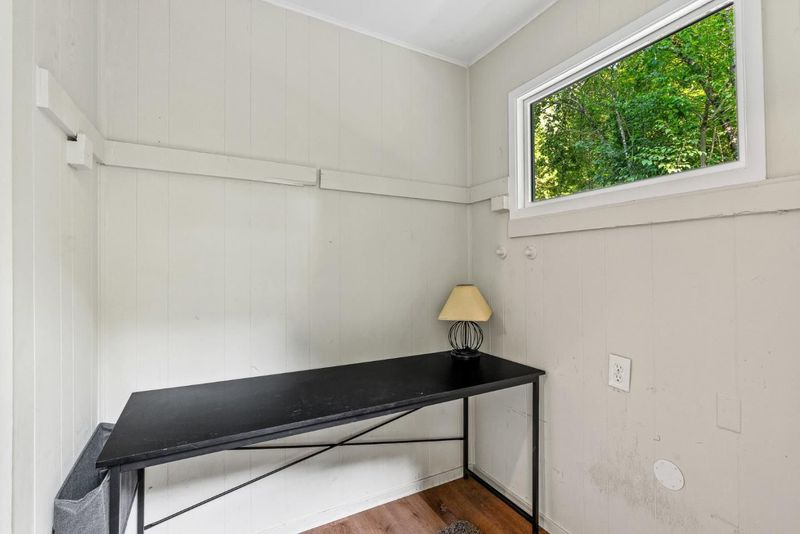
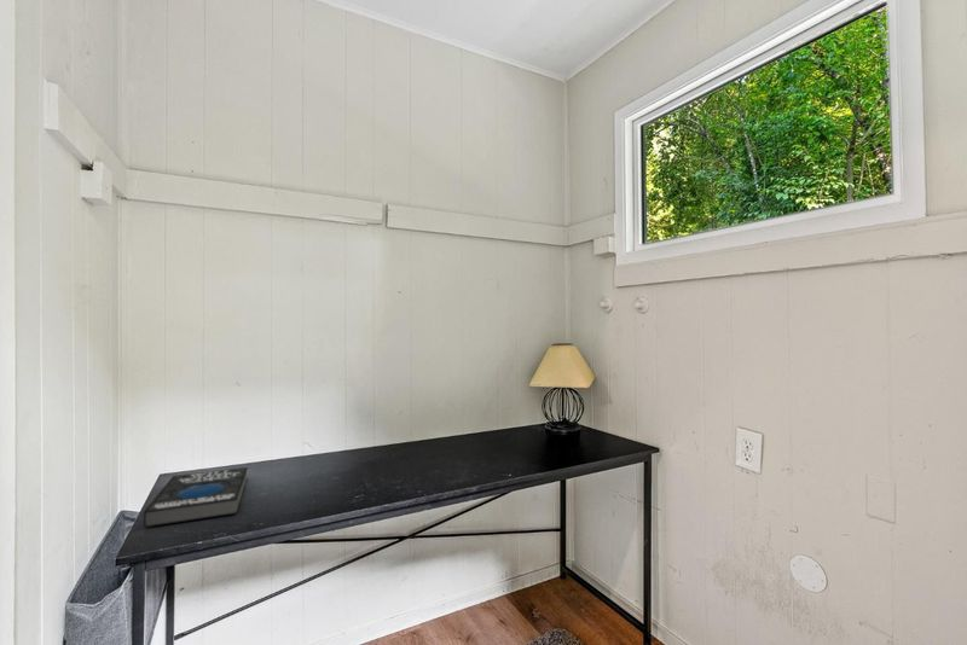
+ book (202, 492)
